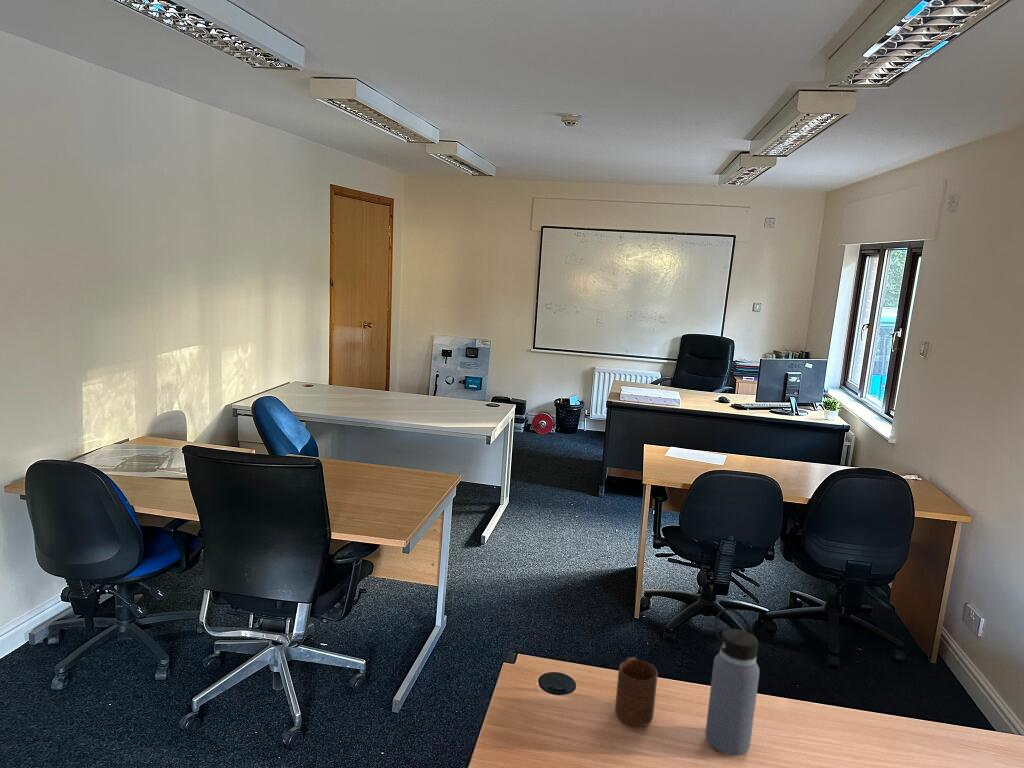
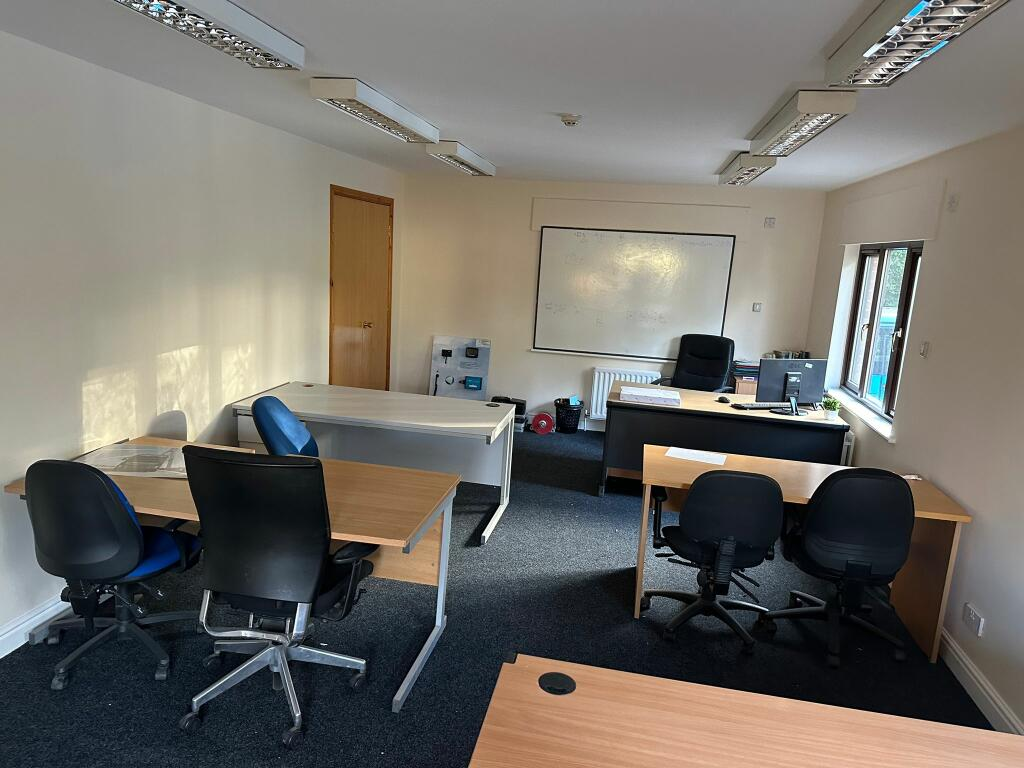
- water bottle (733, 681)
- cup (632, 689)
